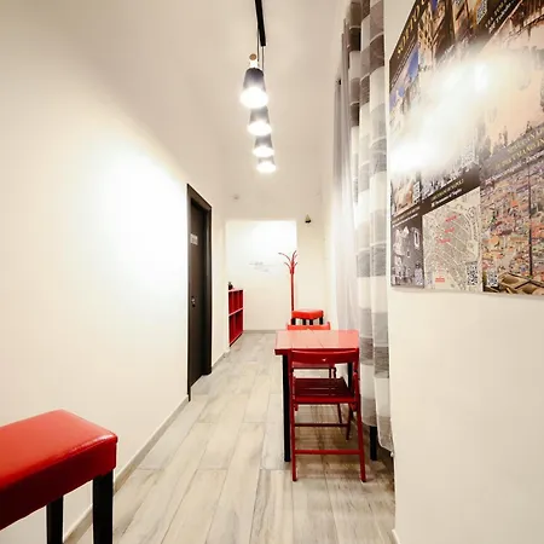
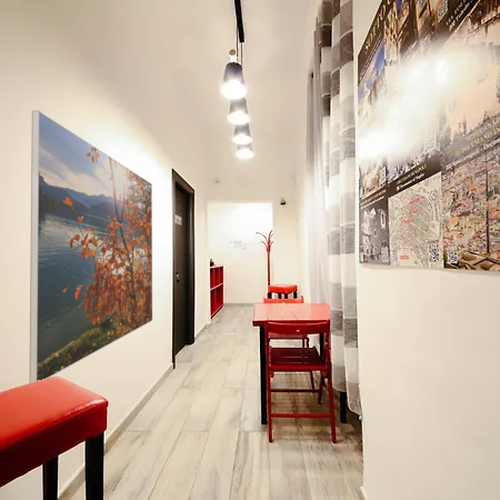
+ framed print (111, 249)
